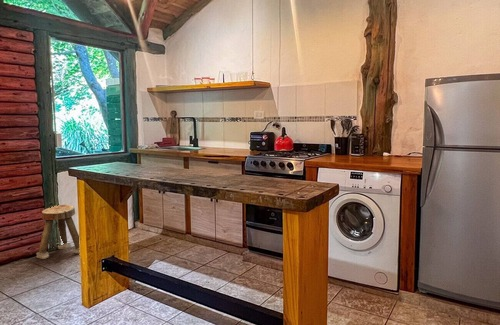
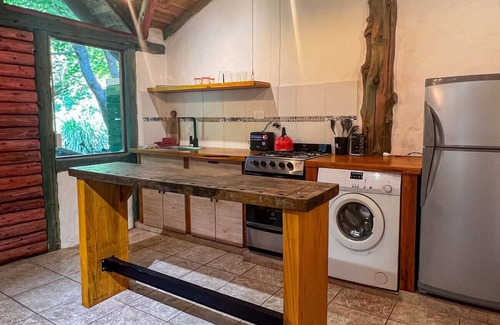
- stool (59, 230)
